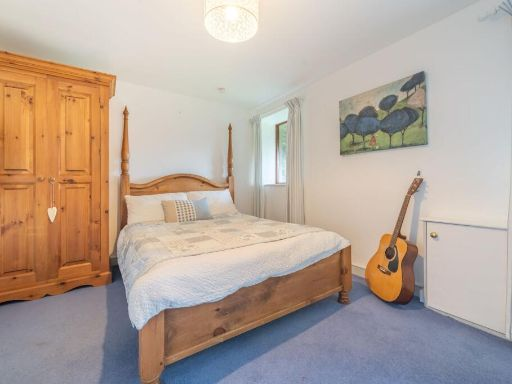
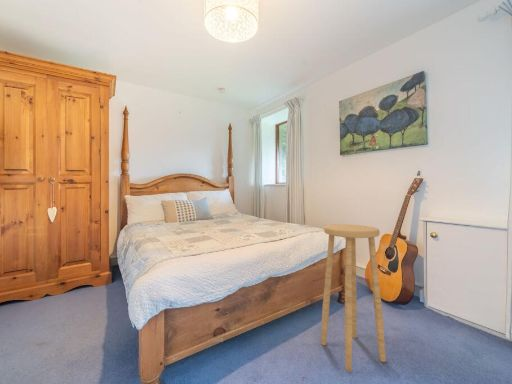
+ stool (351, 289)
